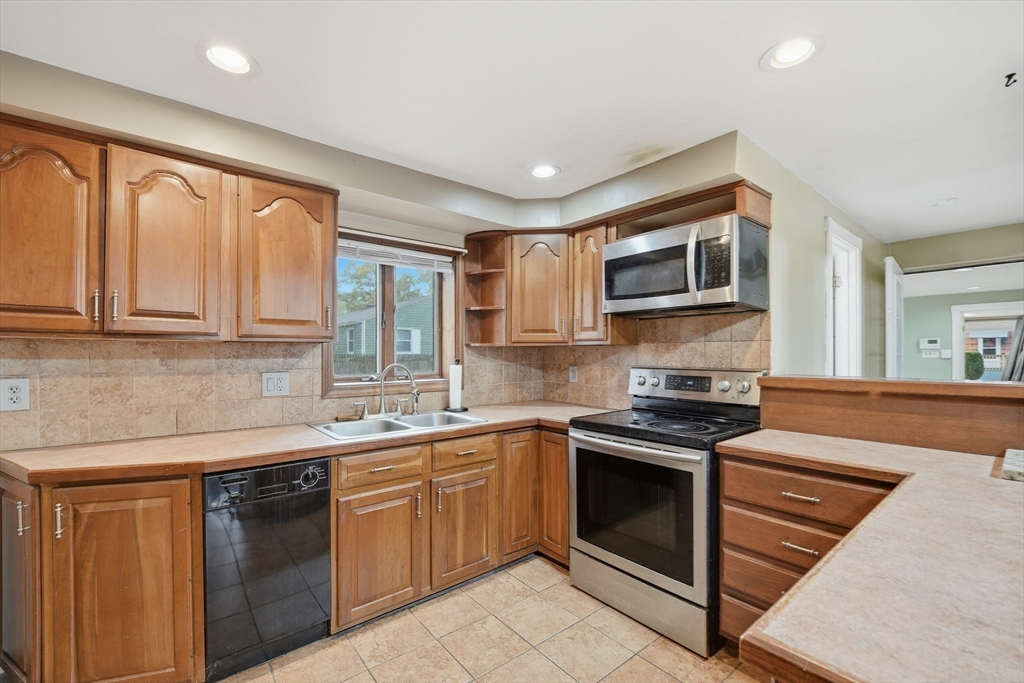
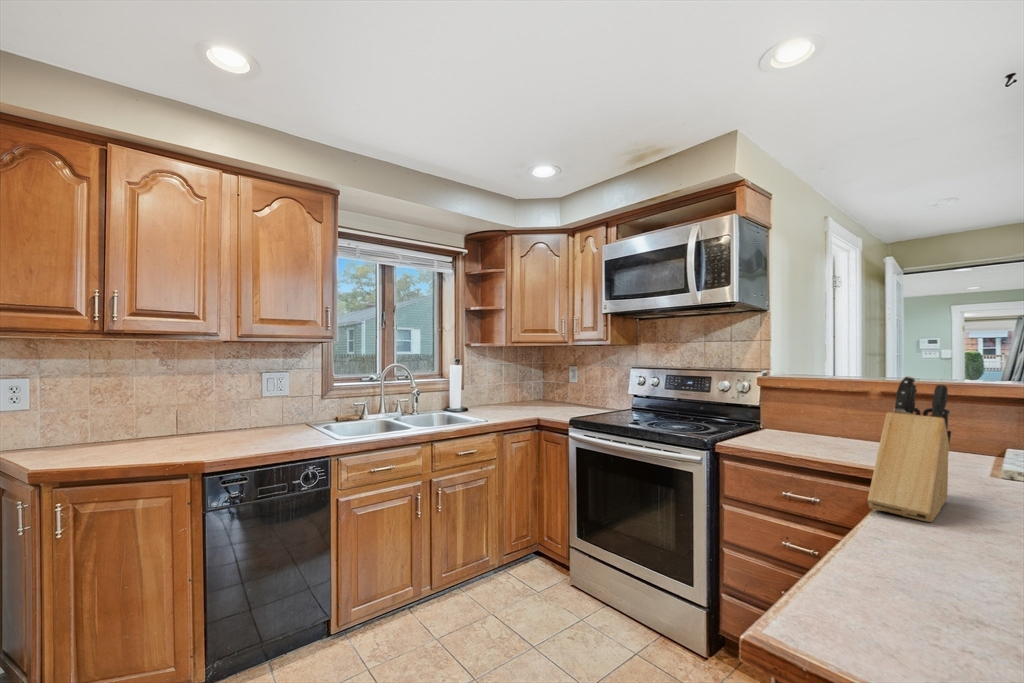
+ knife block (913, 440)
